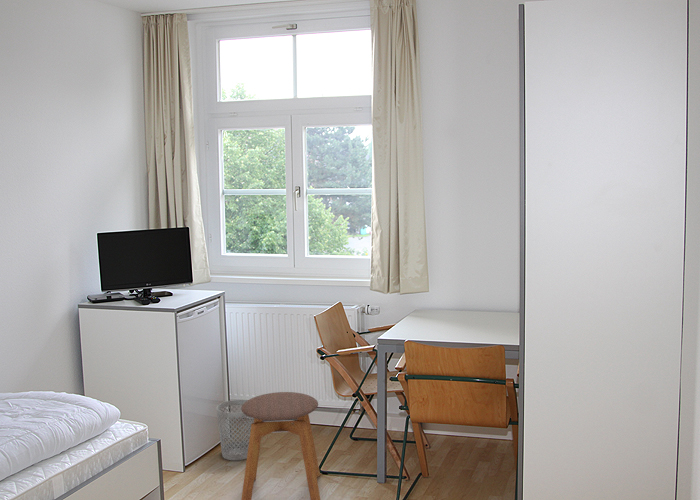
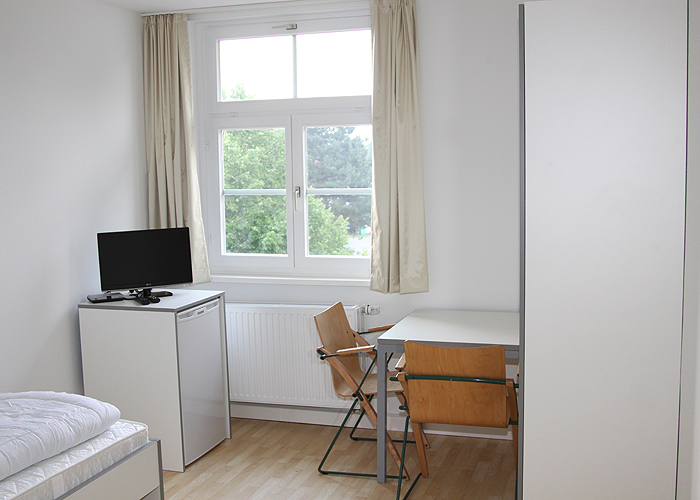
- stool (281, 431)
- wastebasket (237, 430)
